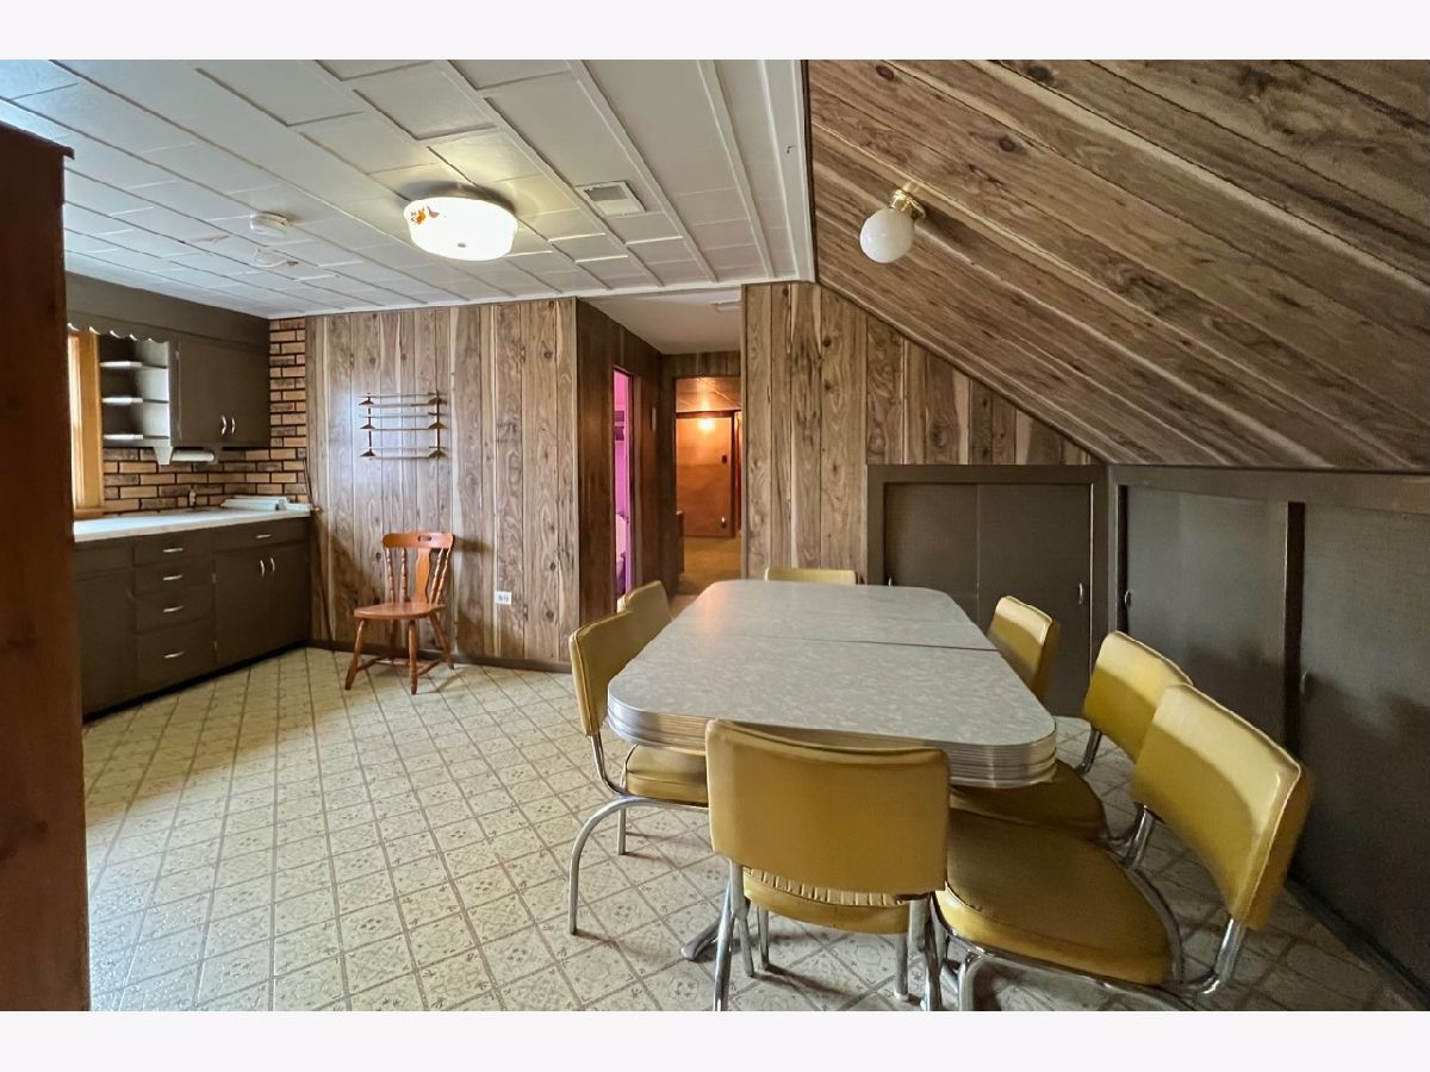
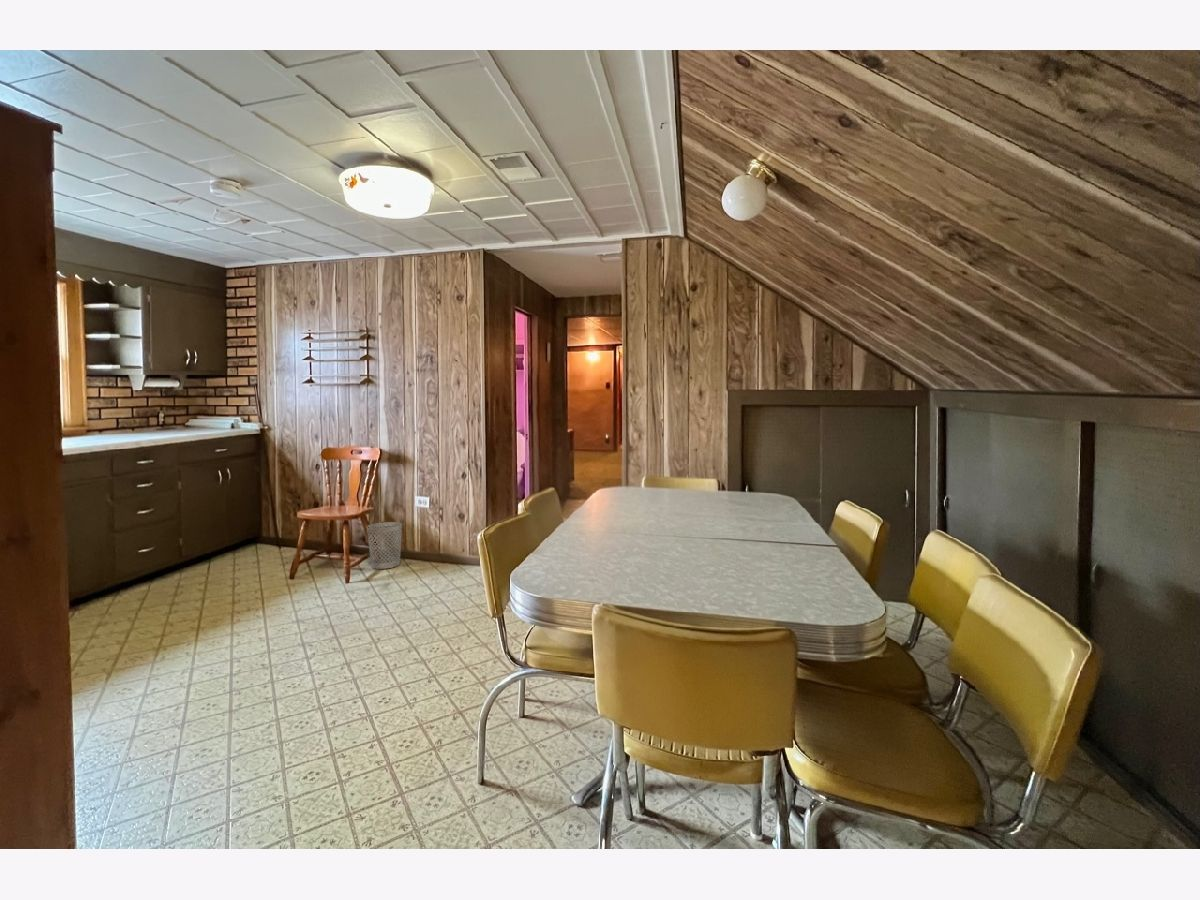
+ wastebasket (385, 545)
